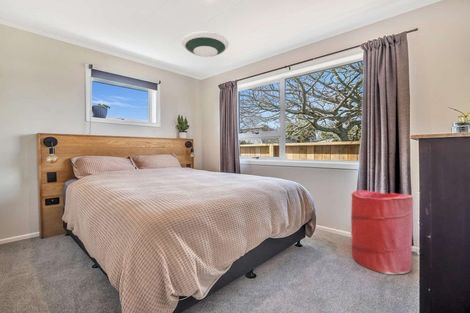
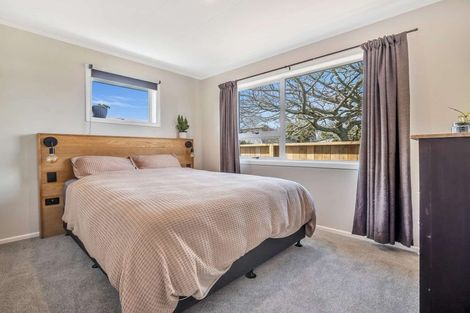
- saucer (205, 49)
- laundry hamper (380, 226)
